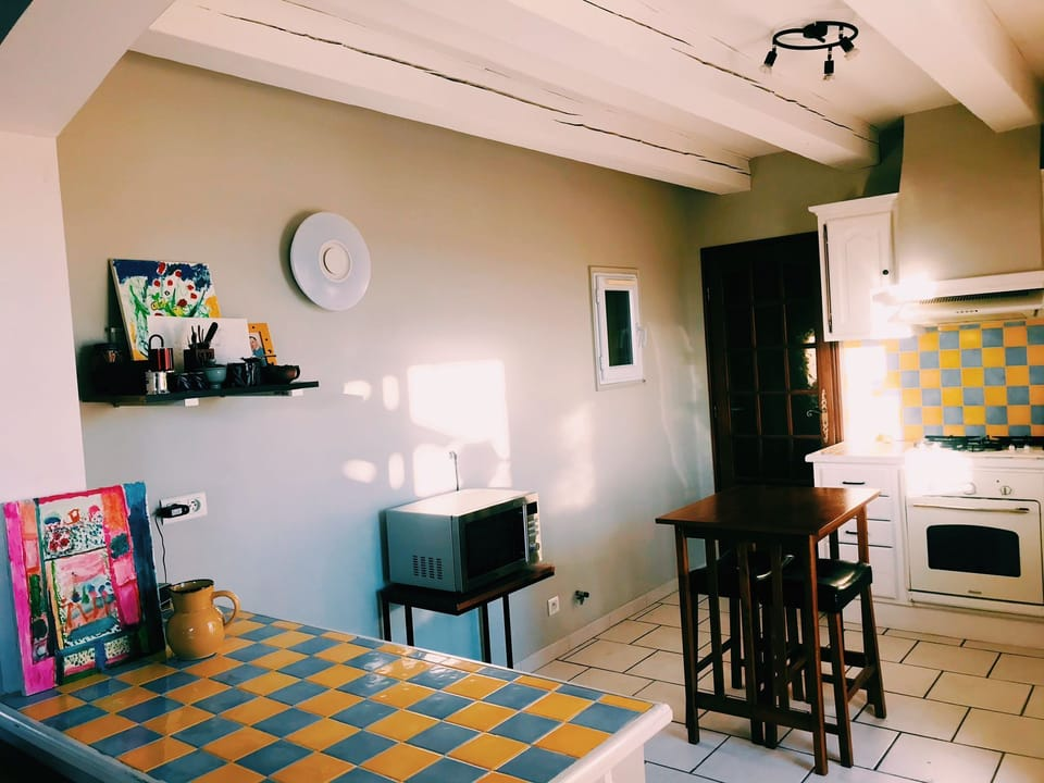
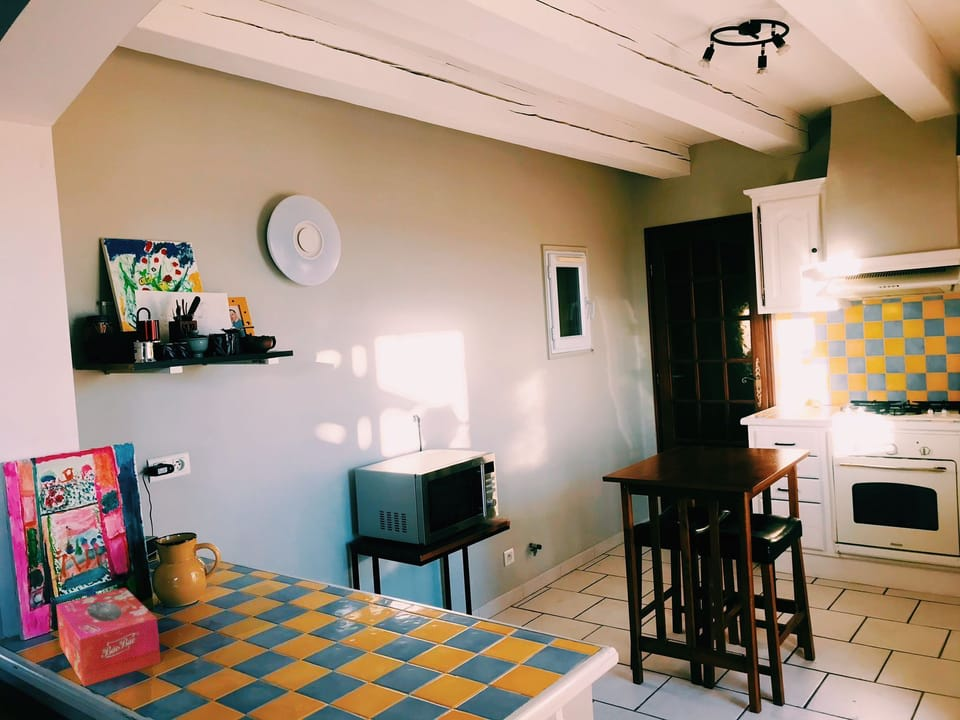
+ tissue box (106, 632)
